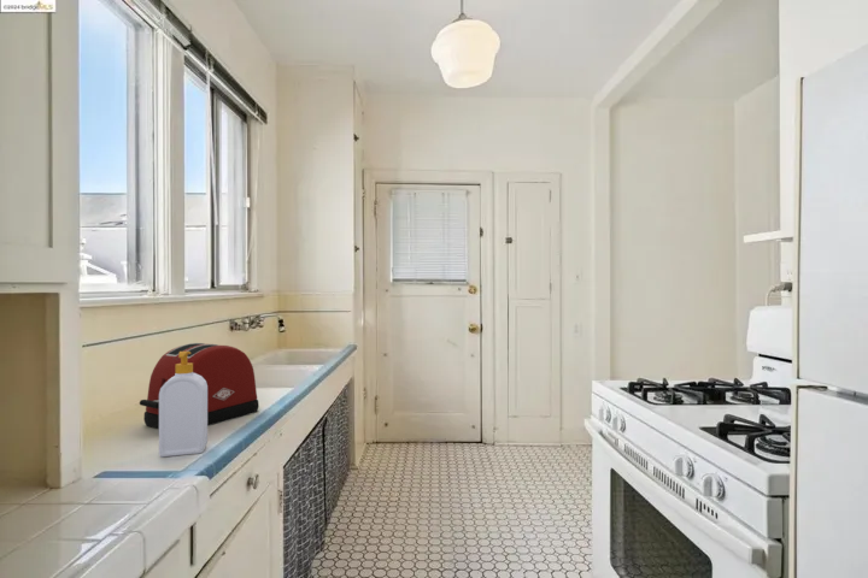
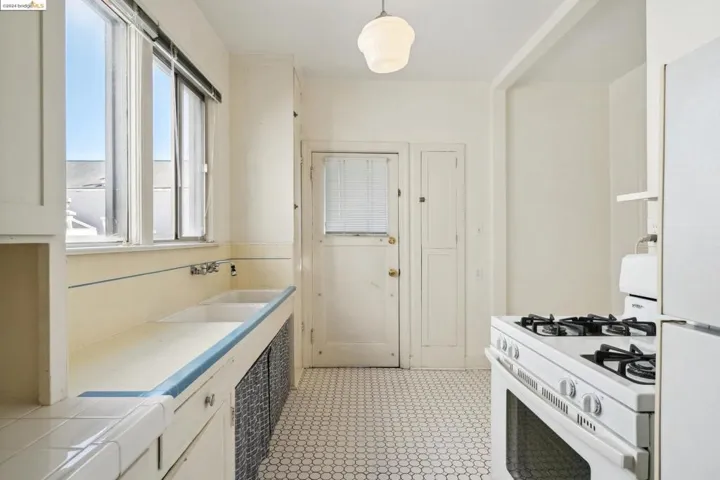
- soap bottle (183, 401)
- toaster (205, 379)
